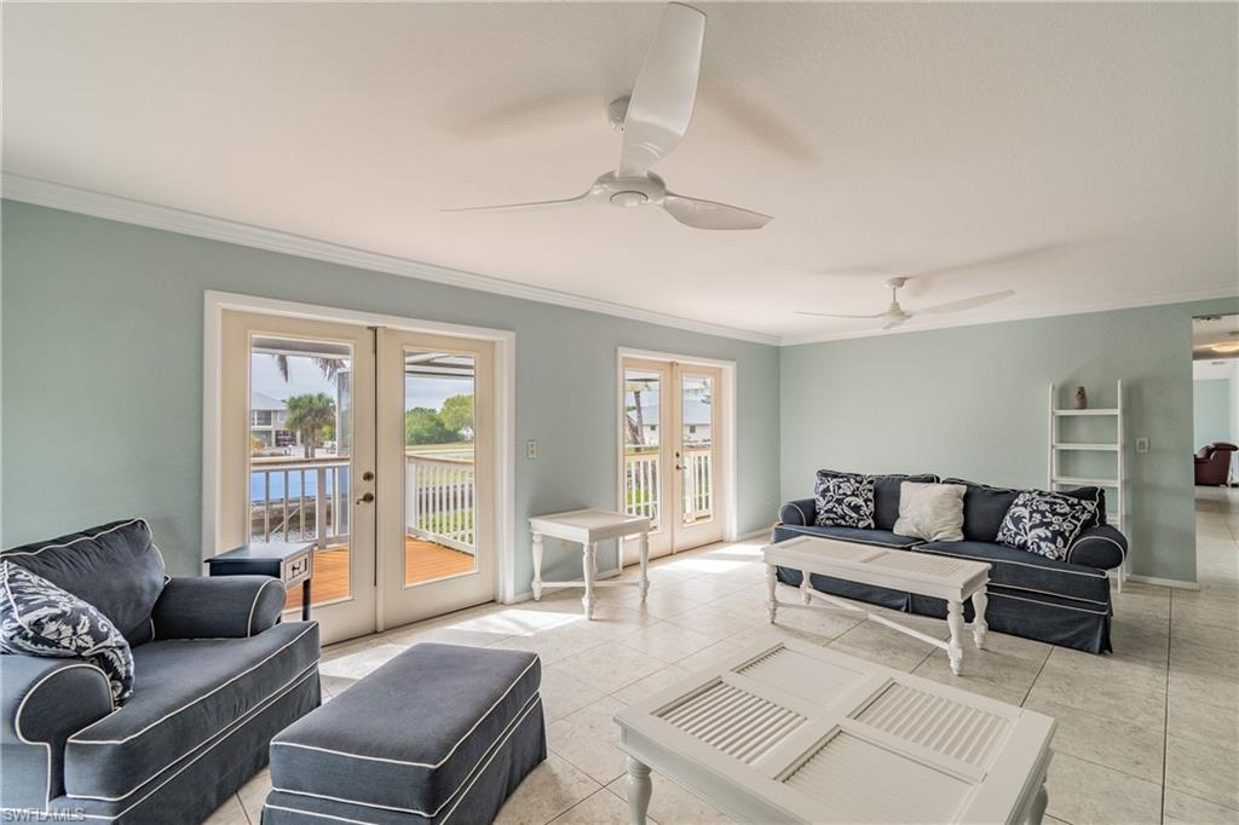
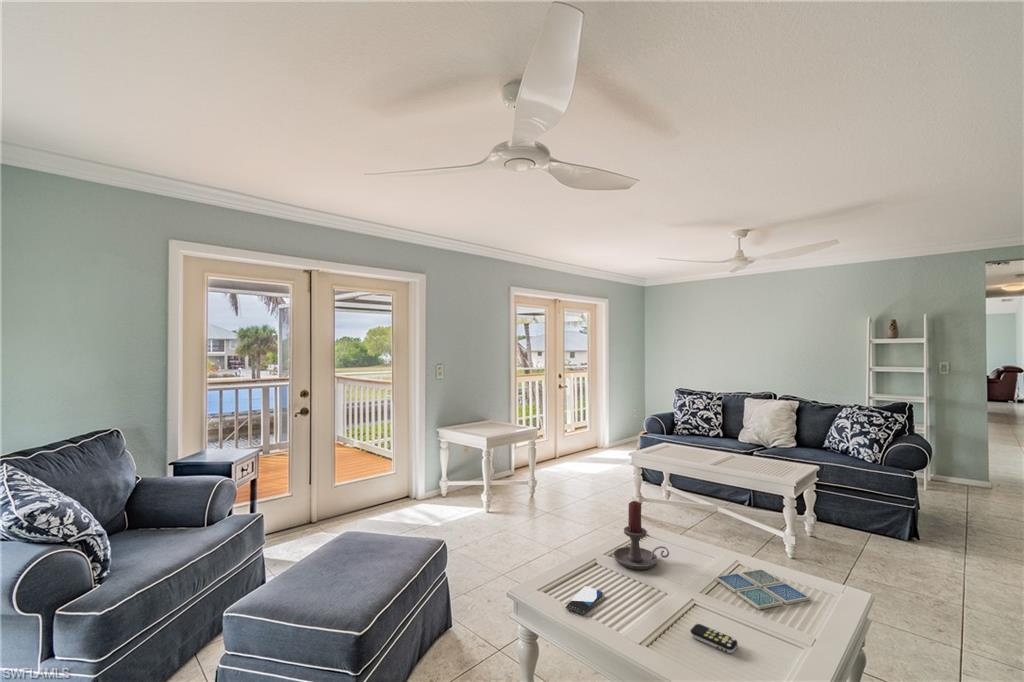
+ remote control (713, 637)
+ smartphone (584, 599)
+ candle holder (641, 530)
+ drink coaster (760, 587)
